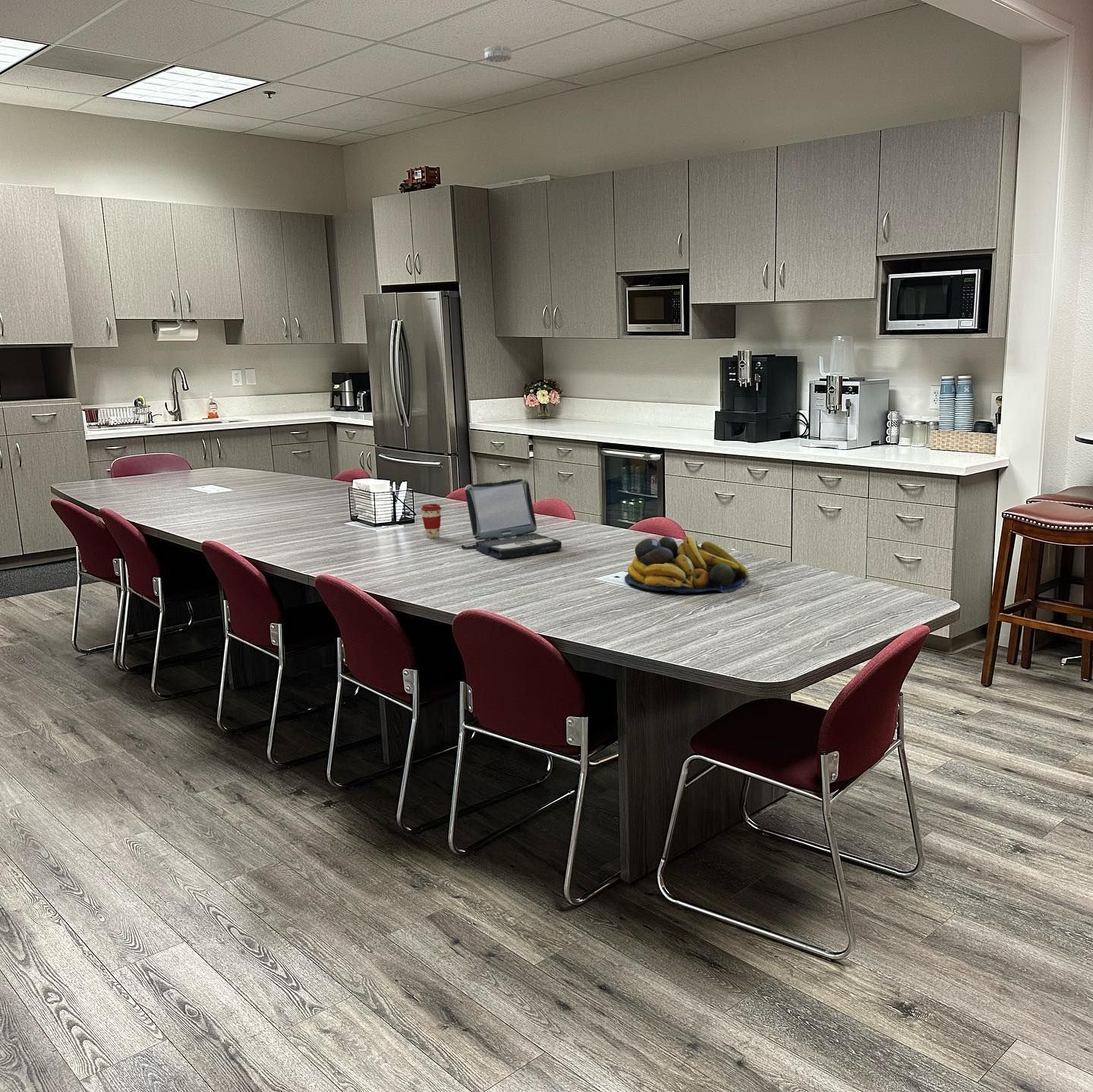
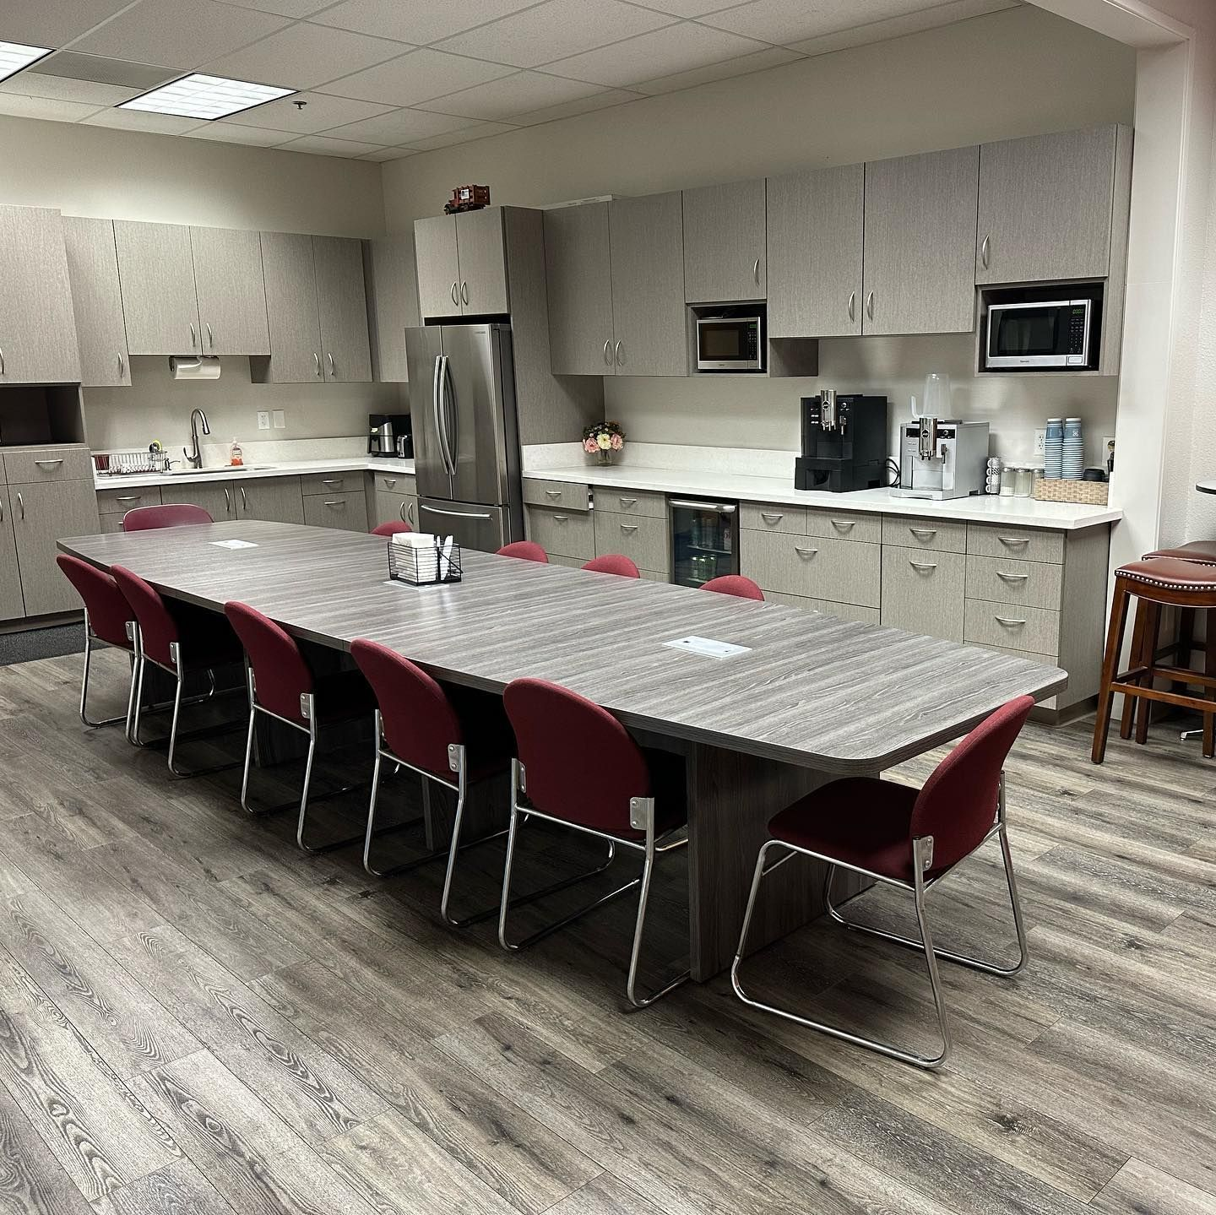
- fruit bowl (685, 559)
- smoke detector (497, 53)
- laptop (511, 517)
- coffee cup (432, 521)
